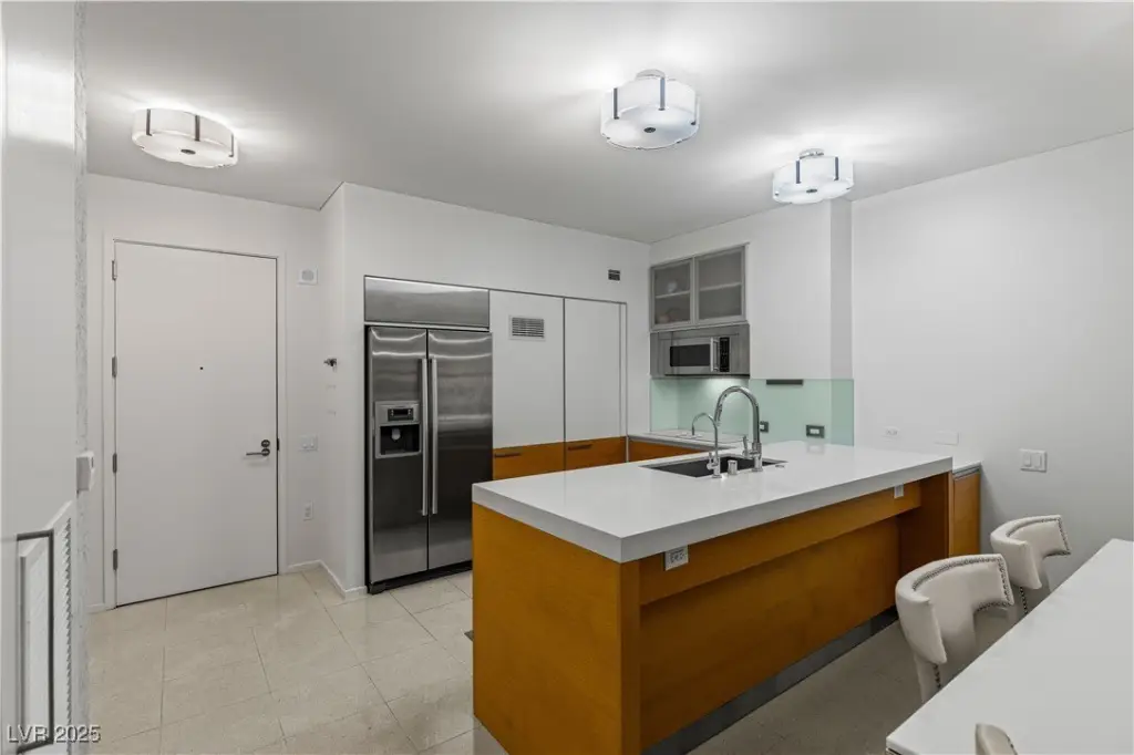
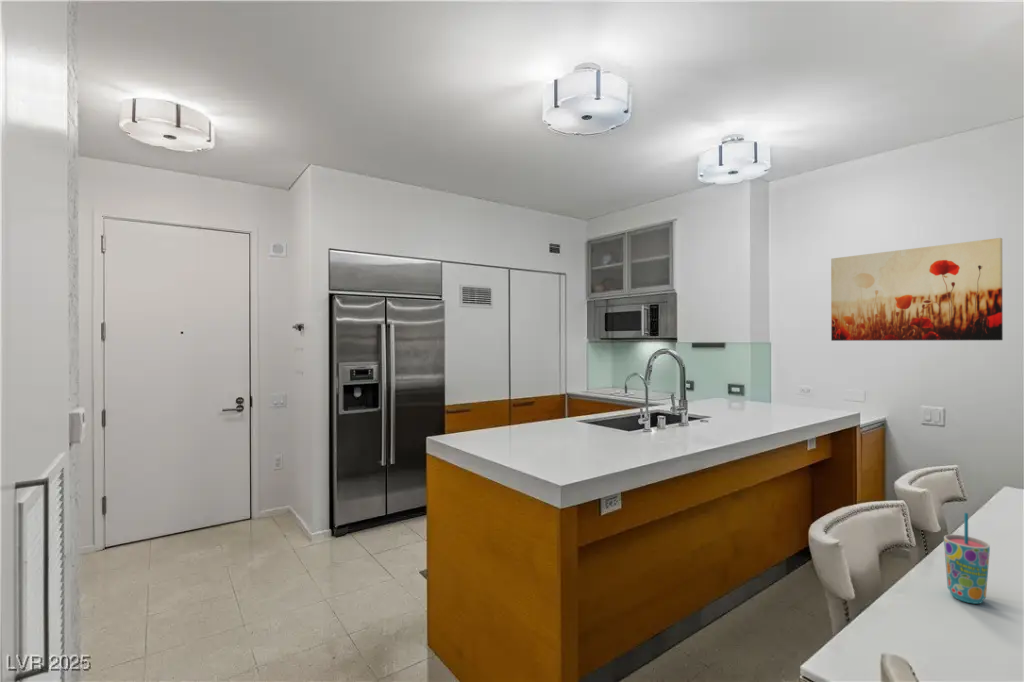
+ wall art (907, 295)
+ cup (966, 555)
